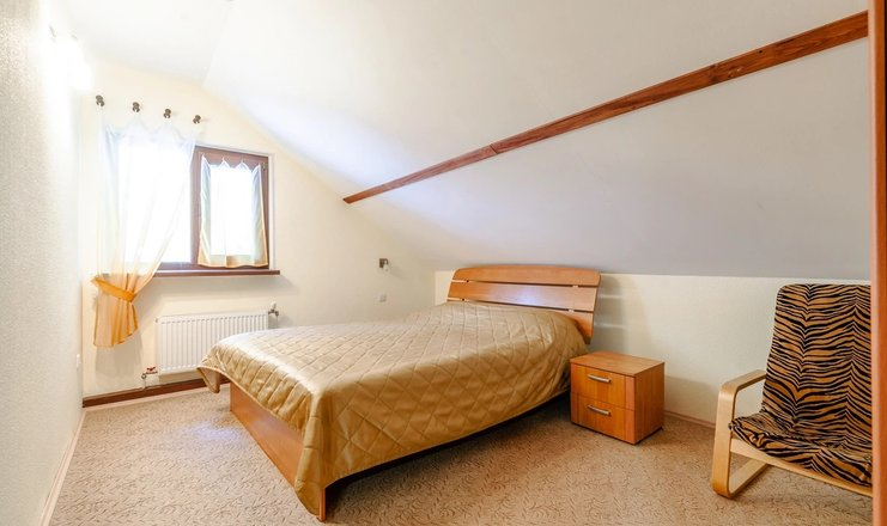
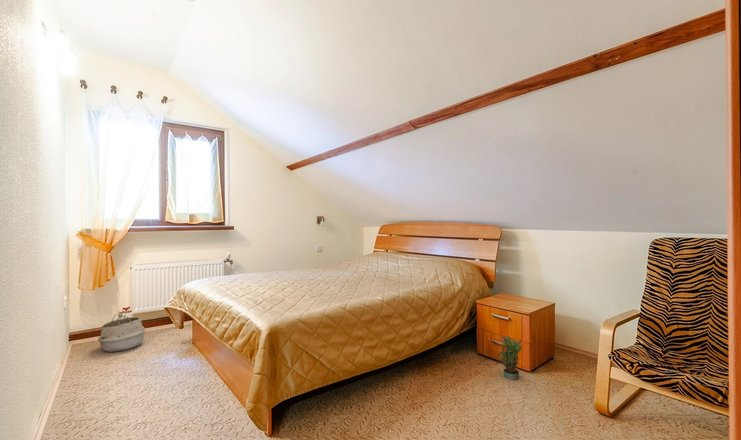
+ woven basket (122, 328)
+ potted plant (508, 355)
